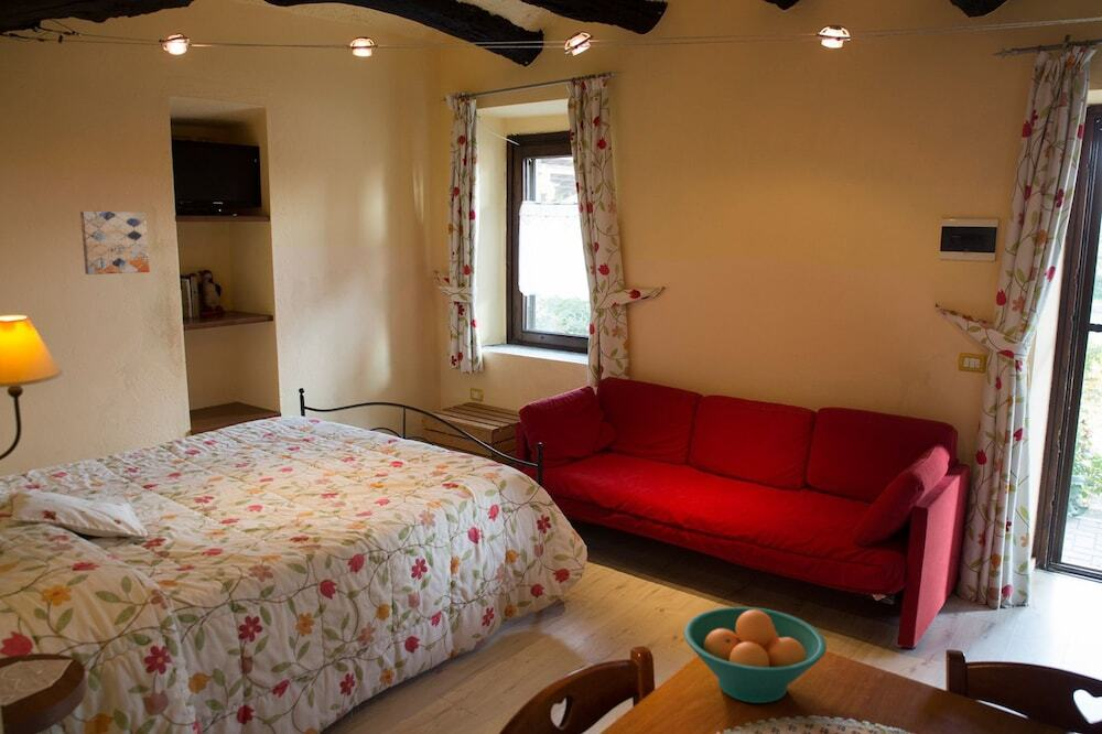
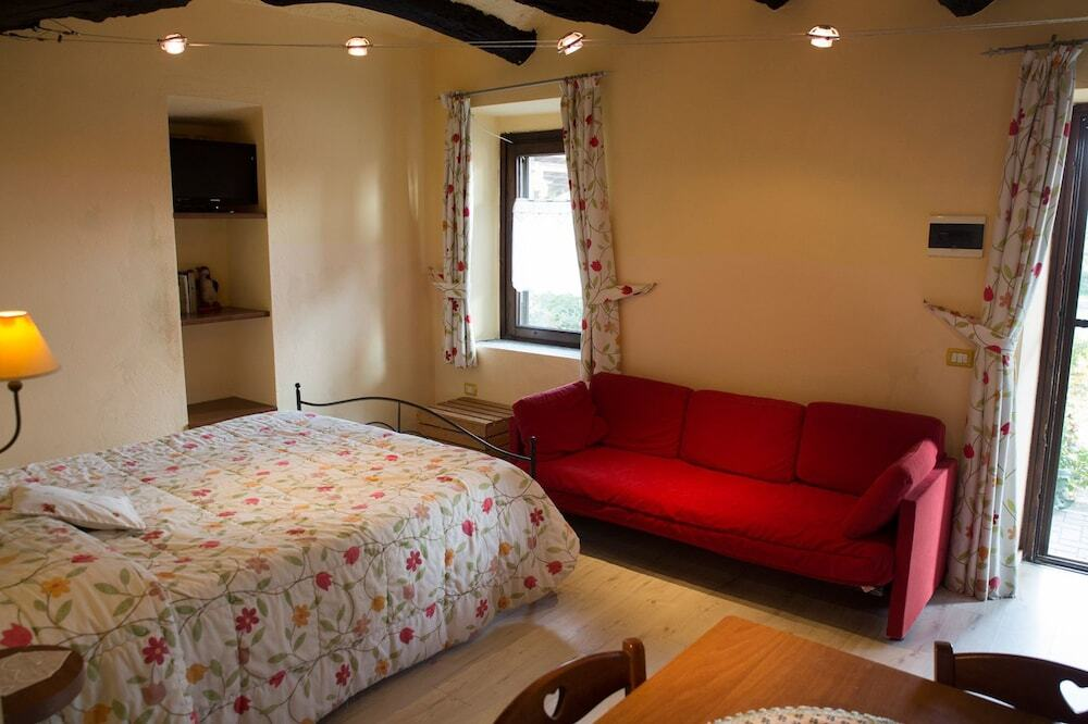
- wall art (116, 242)
- fruit bowl (753, 649)
